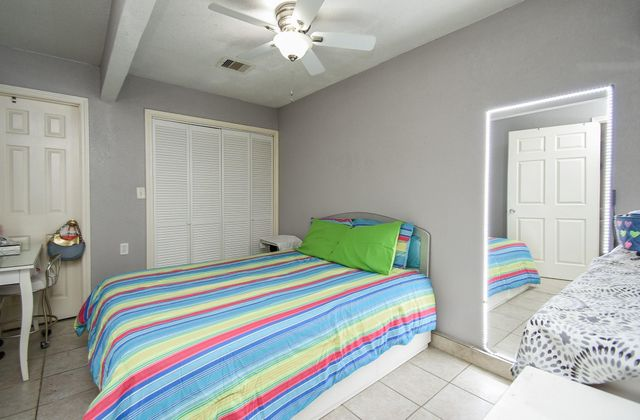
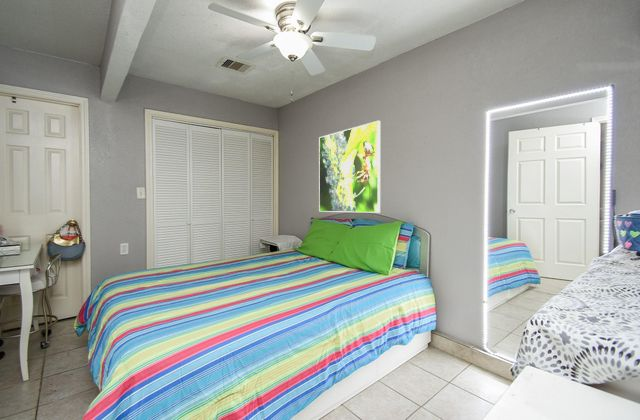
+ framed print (346, 171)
